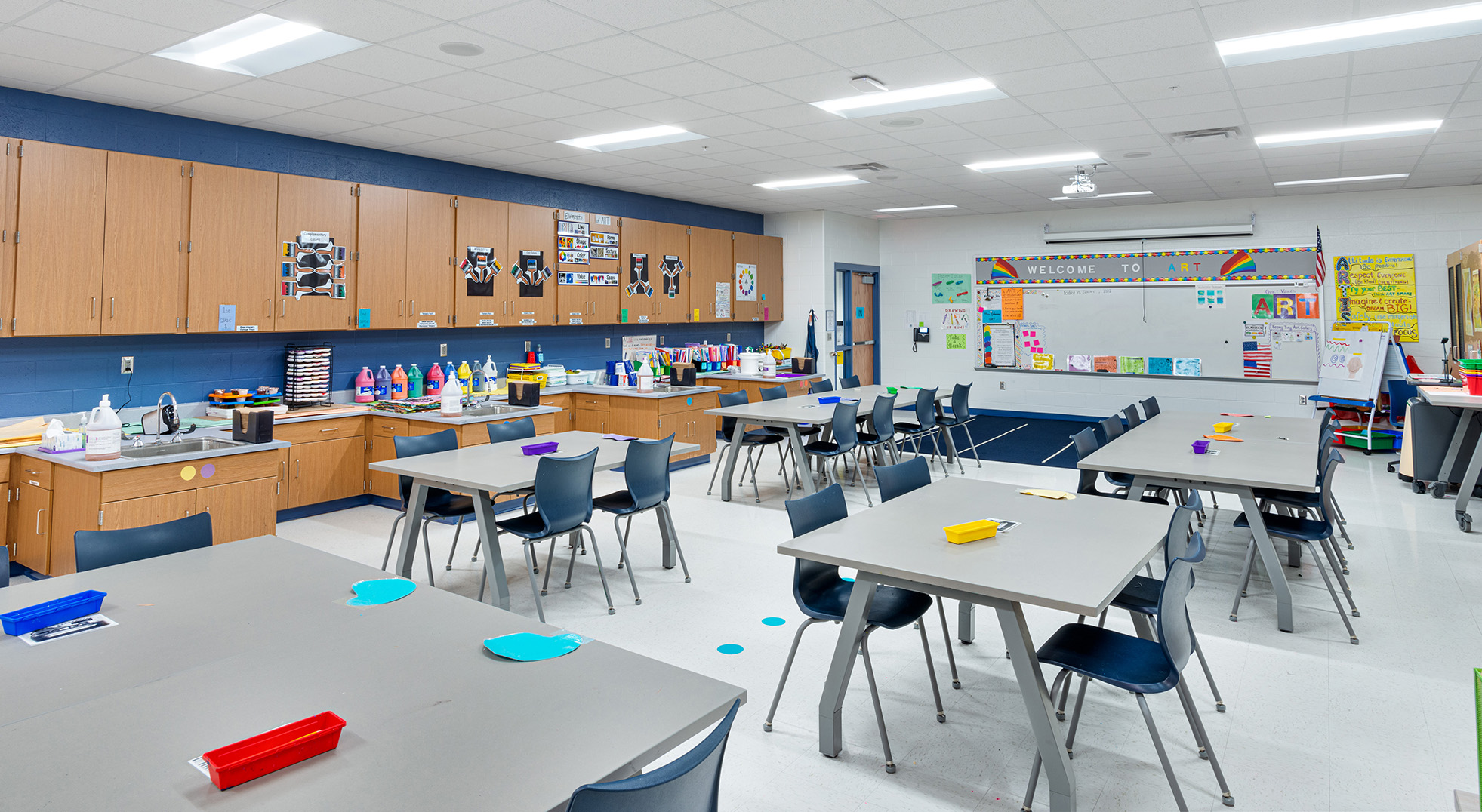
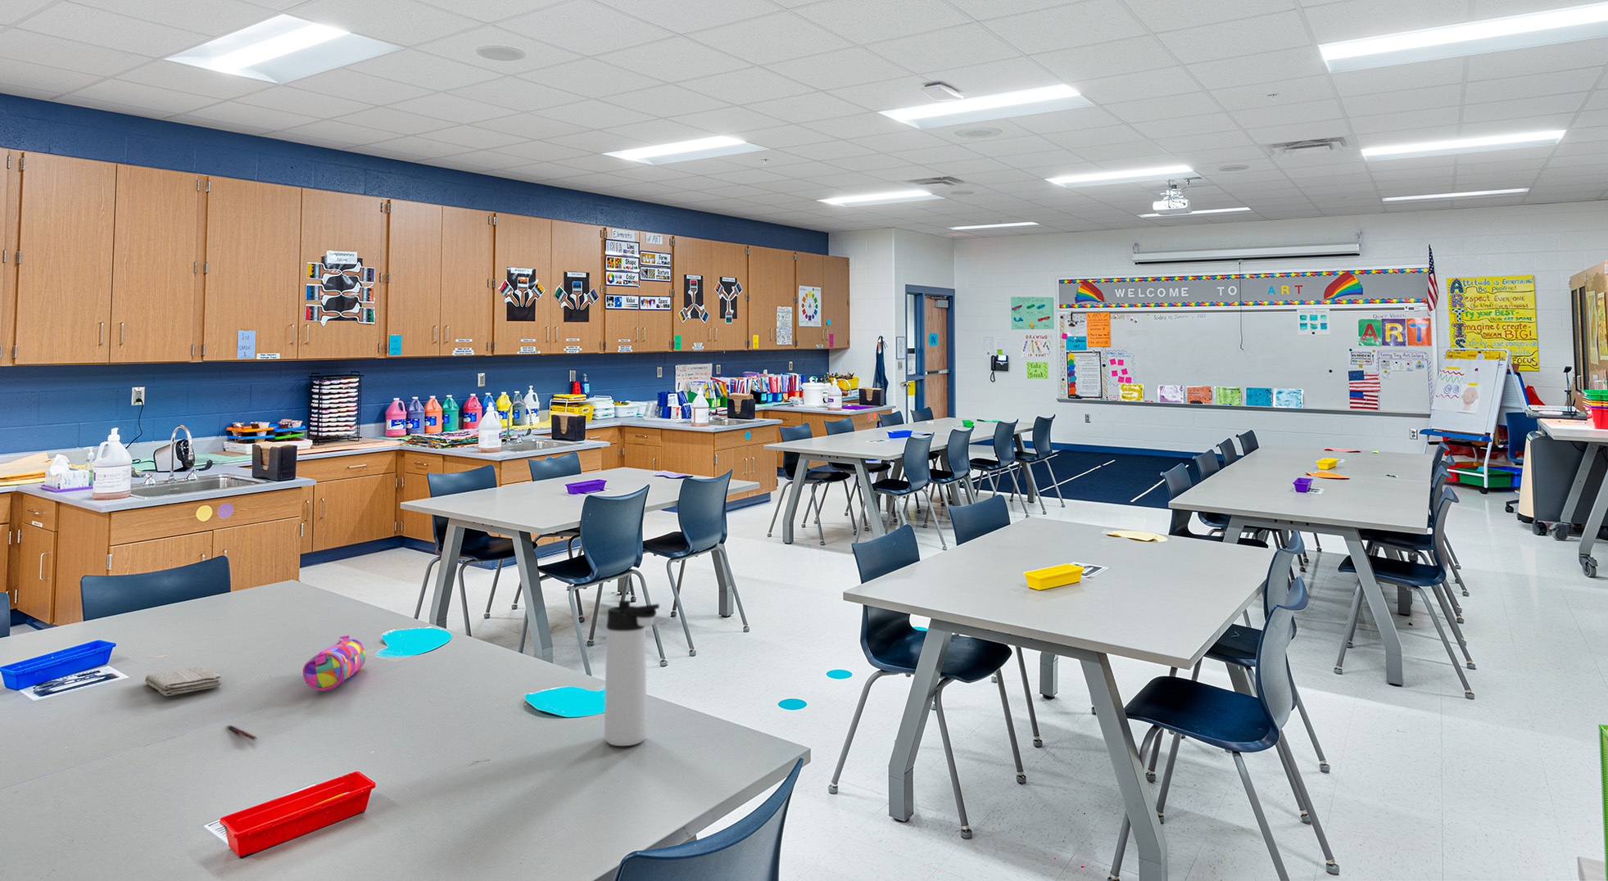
+ pen (241, 732)
+ thermos bottle (633, 672)
+ washcloth (183, 679)
+ pencil case (335, 663)
